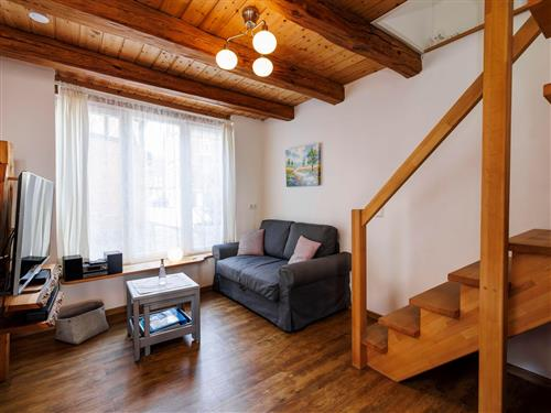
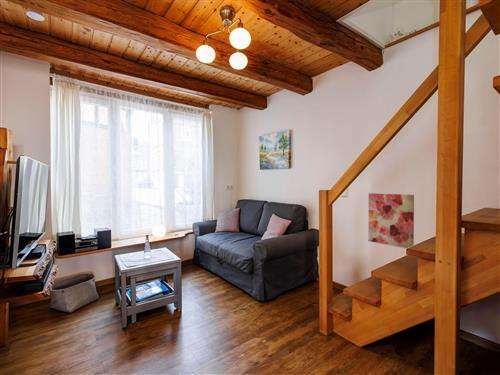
+ wall art (389, 219)
